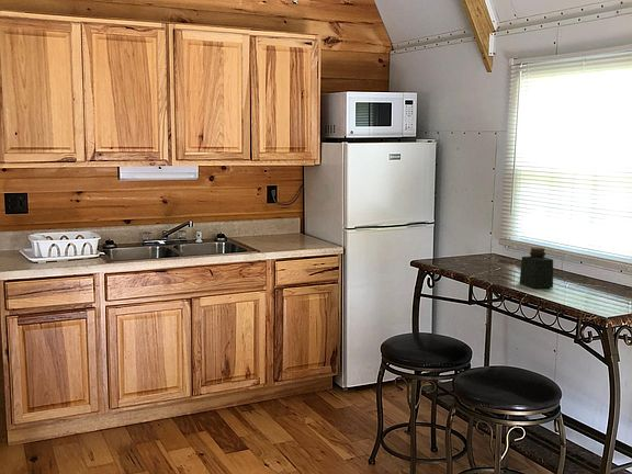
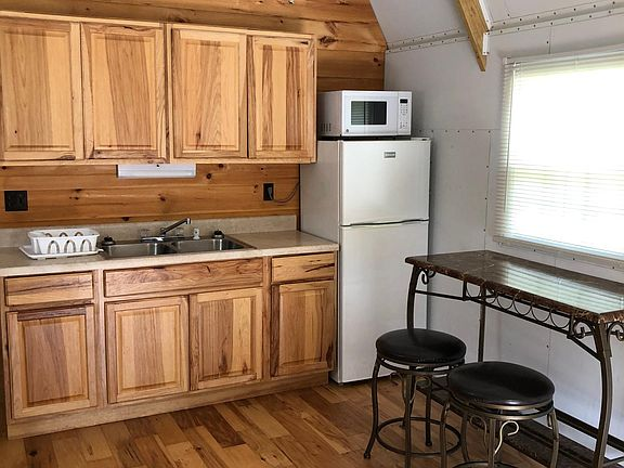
- bottle (537, 267)
